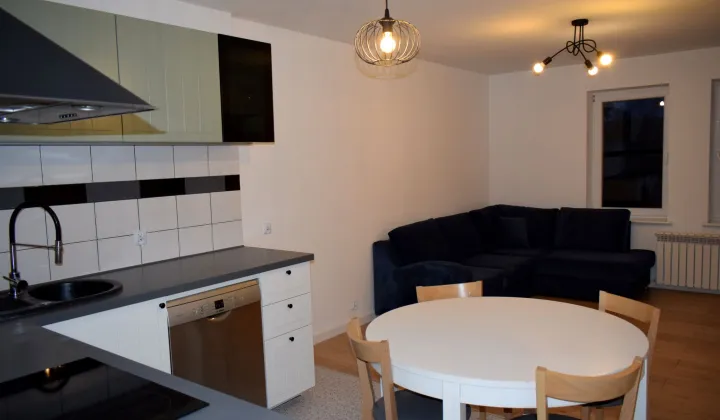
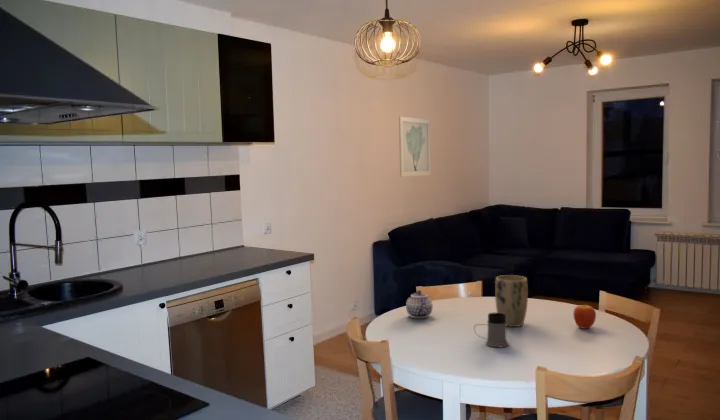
+ fruit (584, 315)
+ plant pot (511, 301)
+ teapot (419, 303)
+ wall art (415, 147)
+ mug (491, 329)
